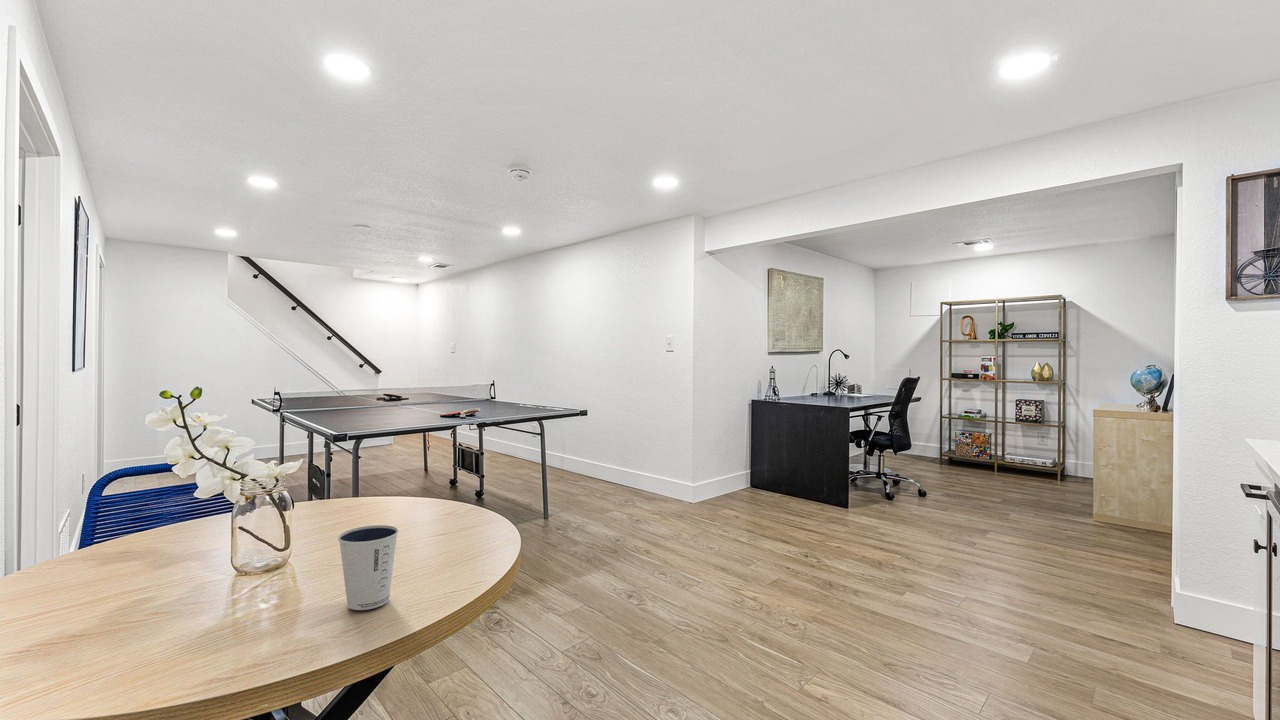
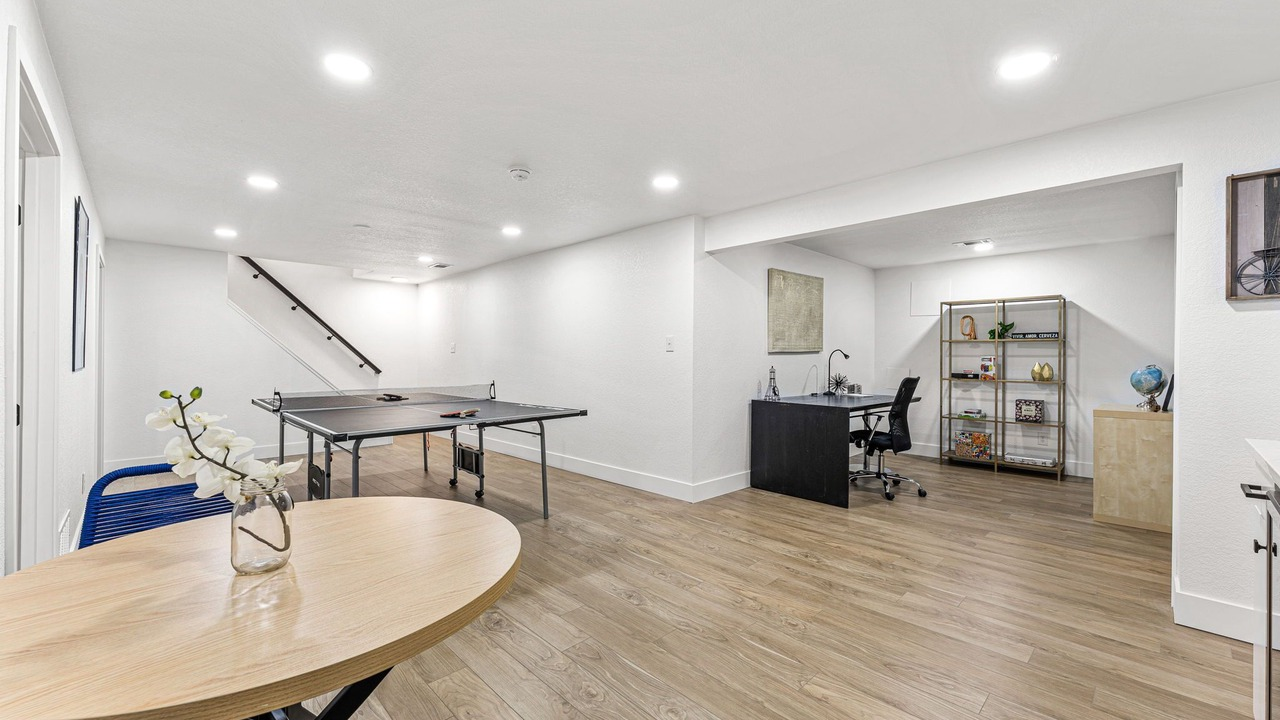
- dixie cup (368, 568)
